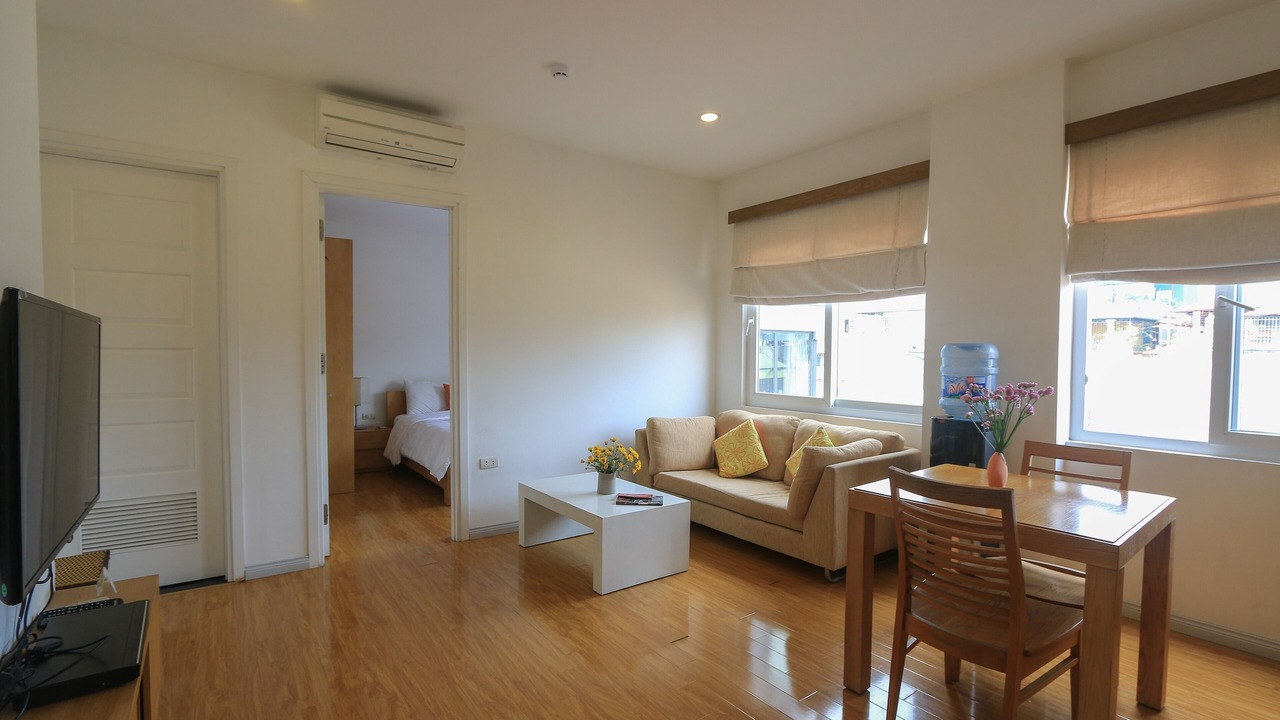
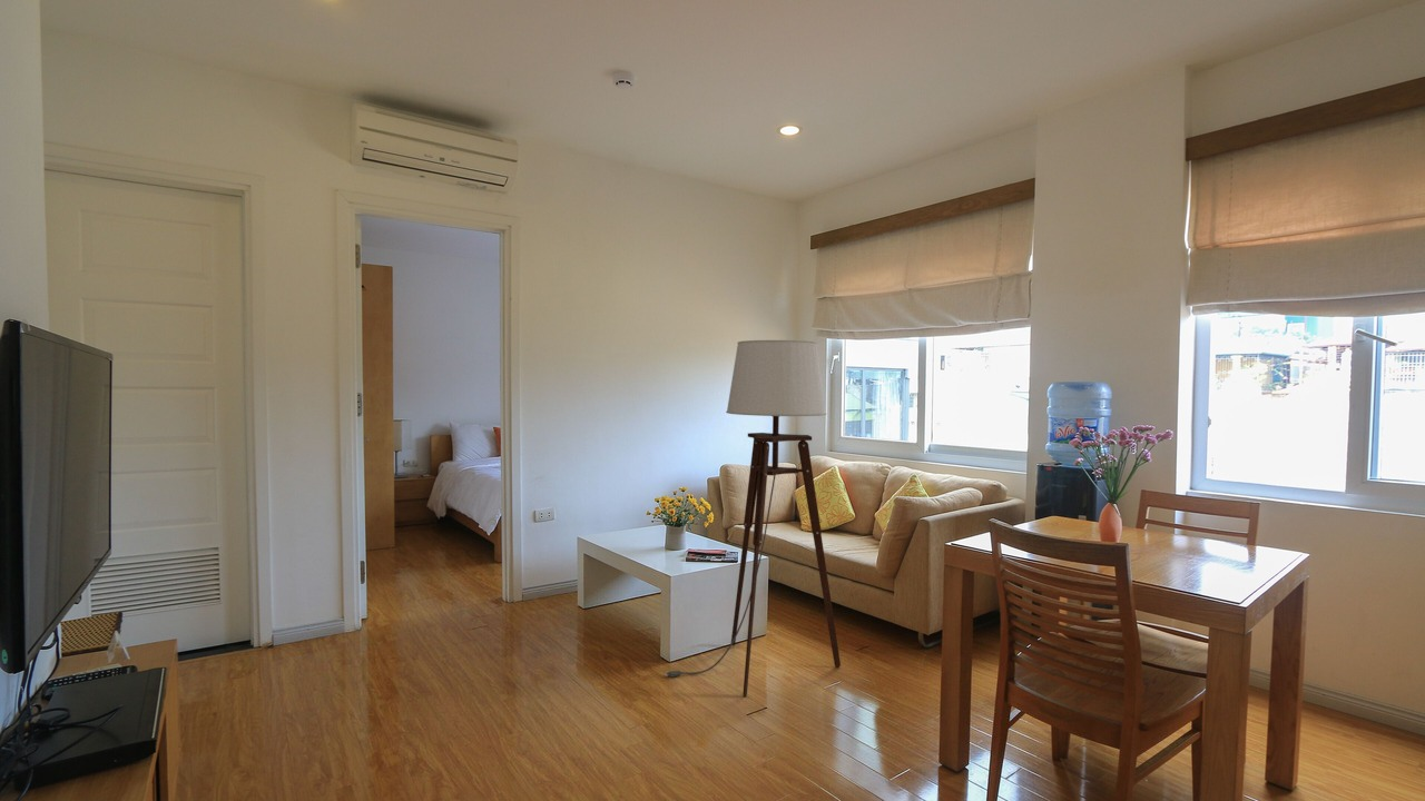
+ floor lamp (751, 506)
